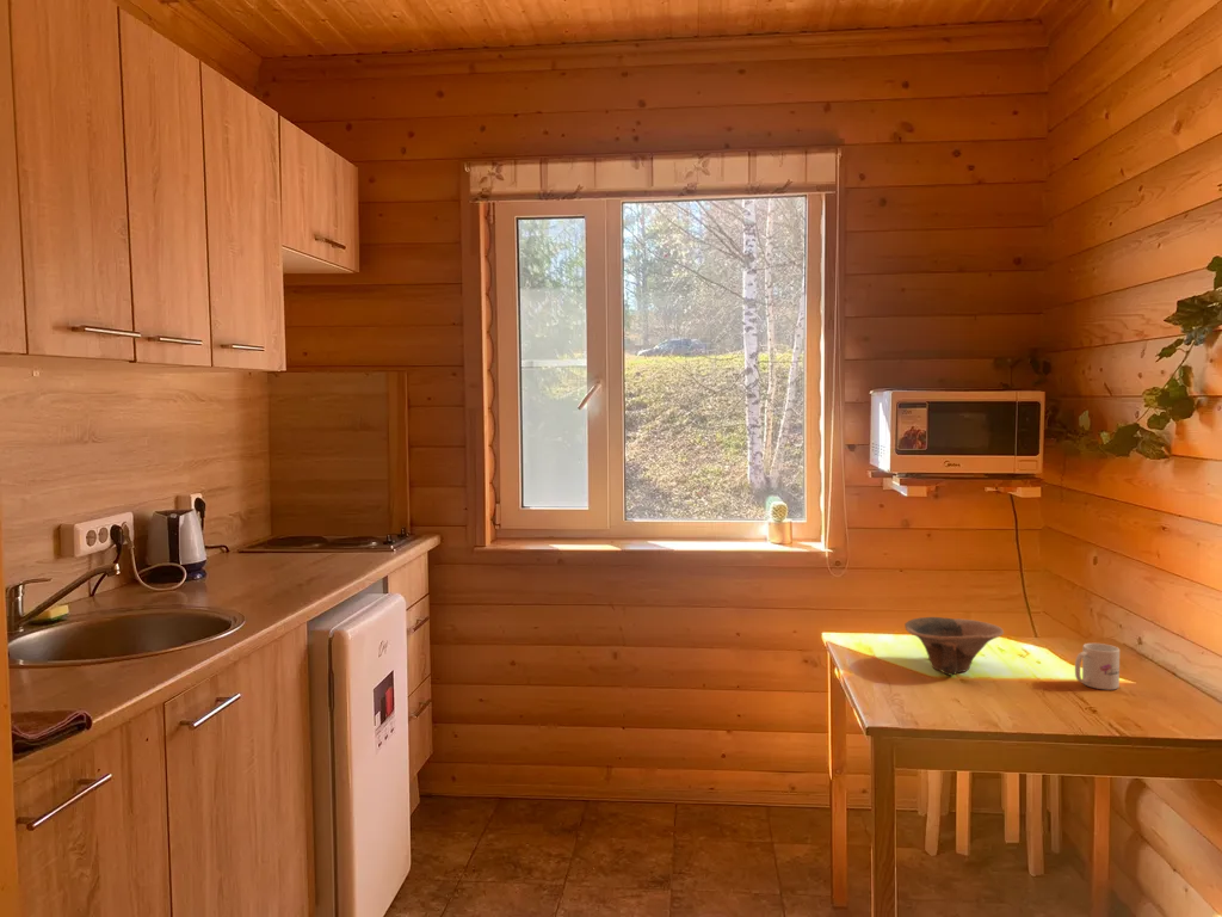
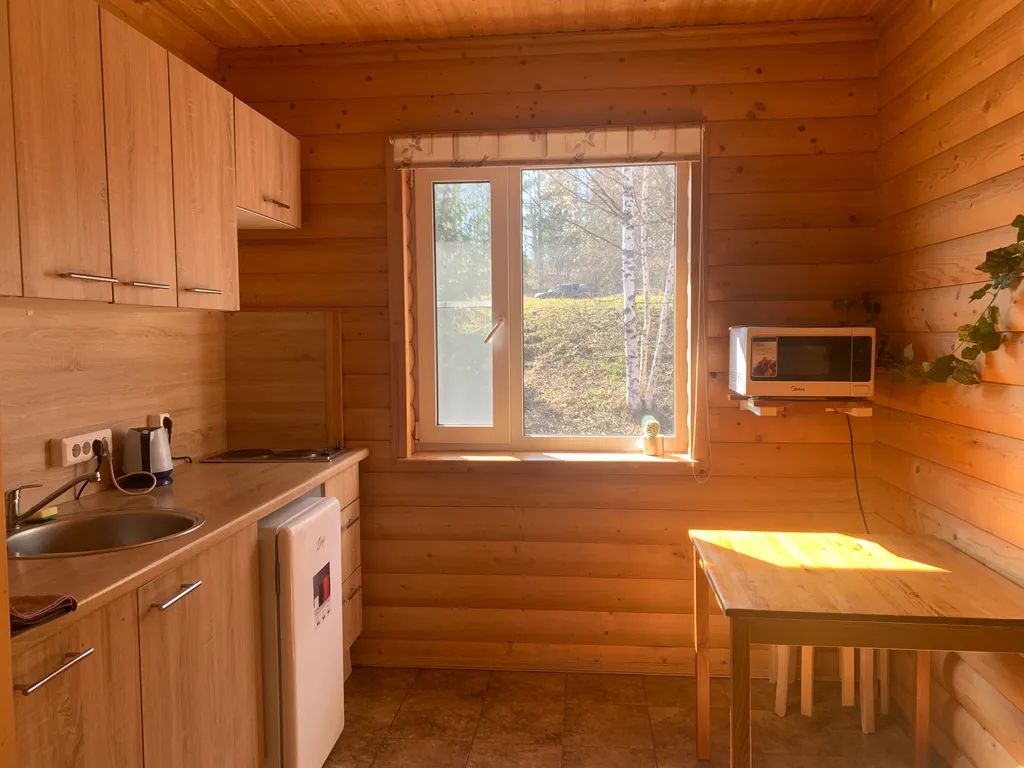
- bowl (952, 646)
- mug (1094, 666)
